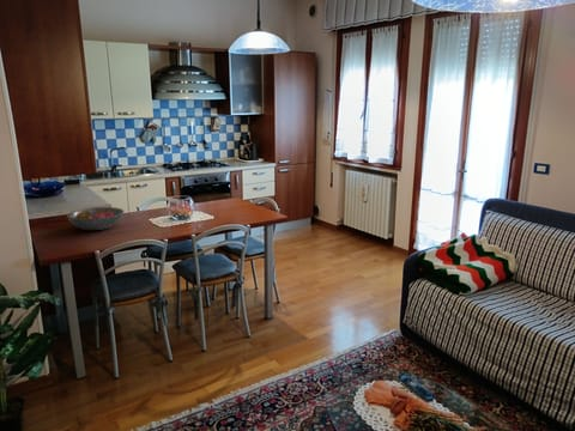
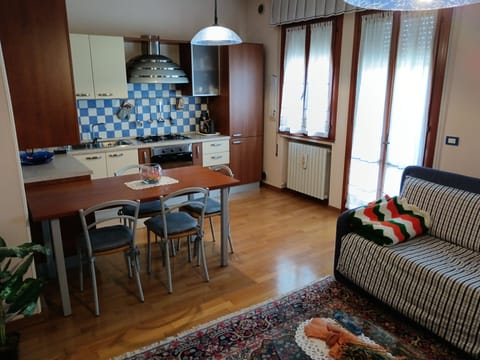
- fruit bowl (96, 218)
